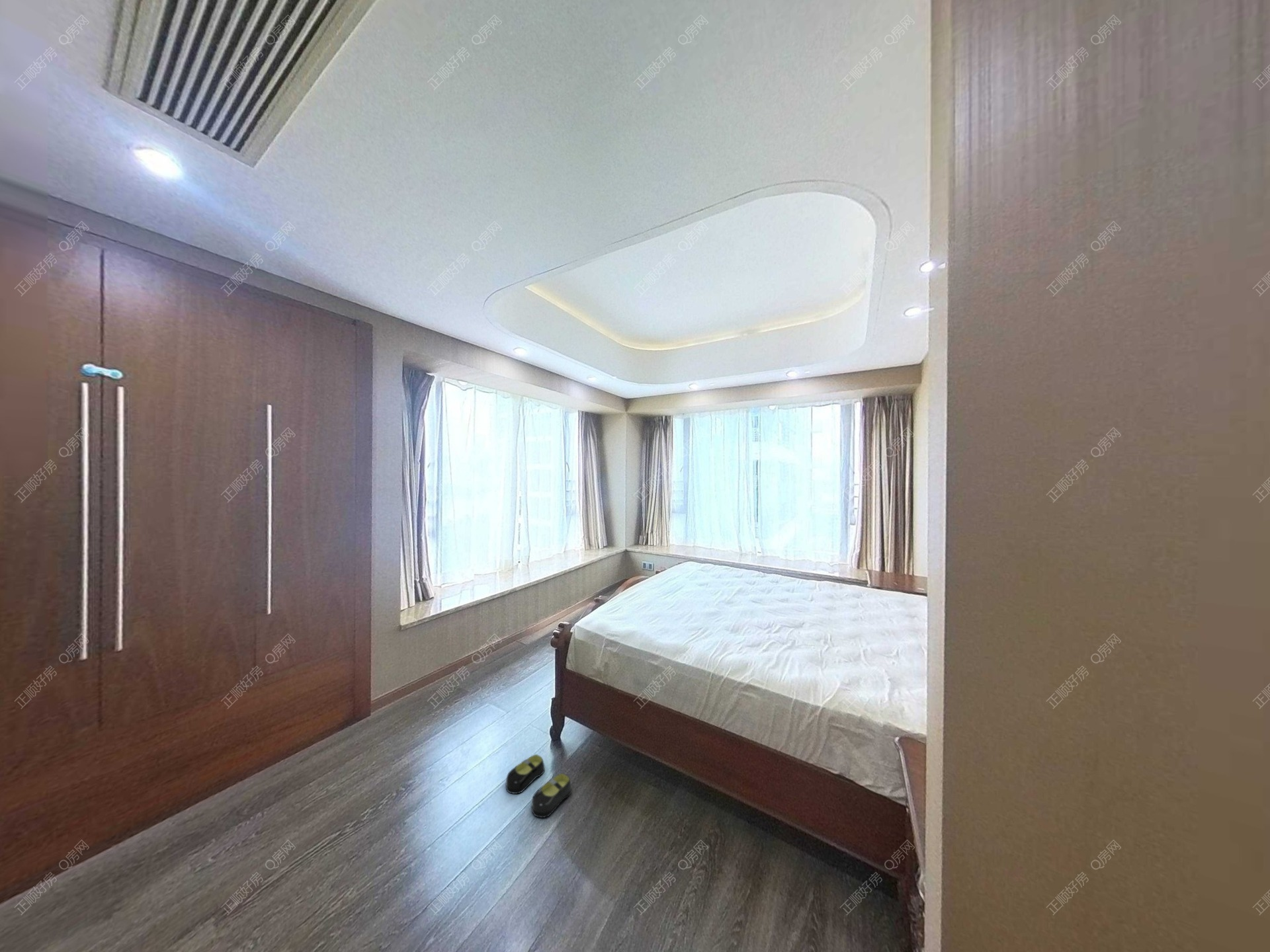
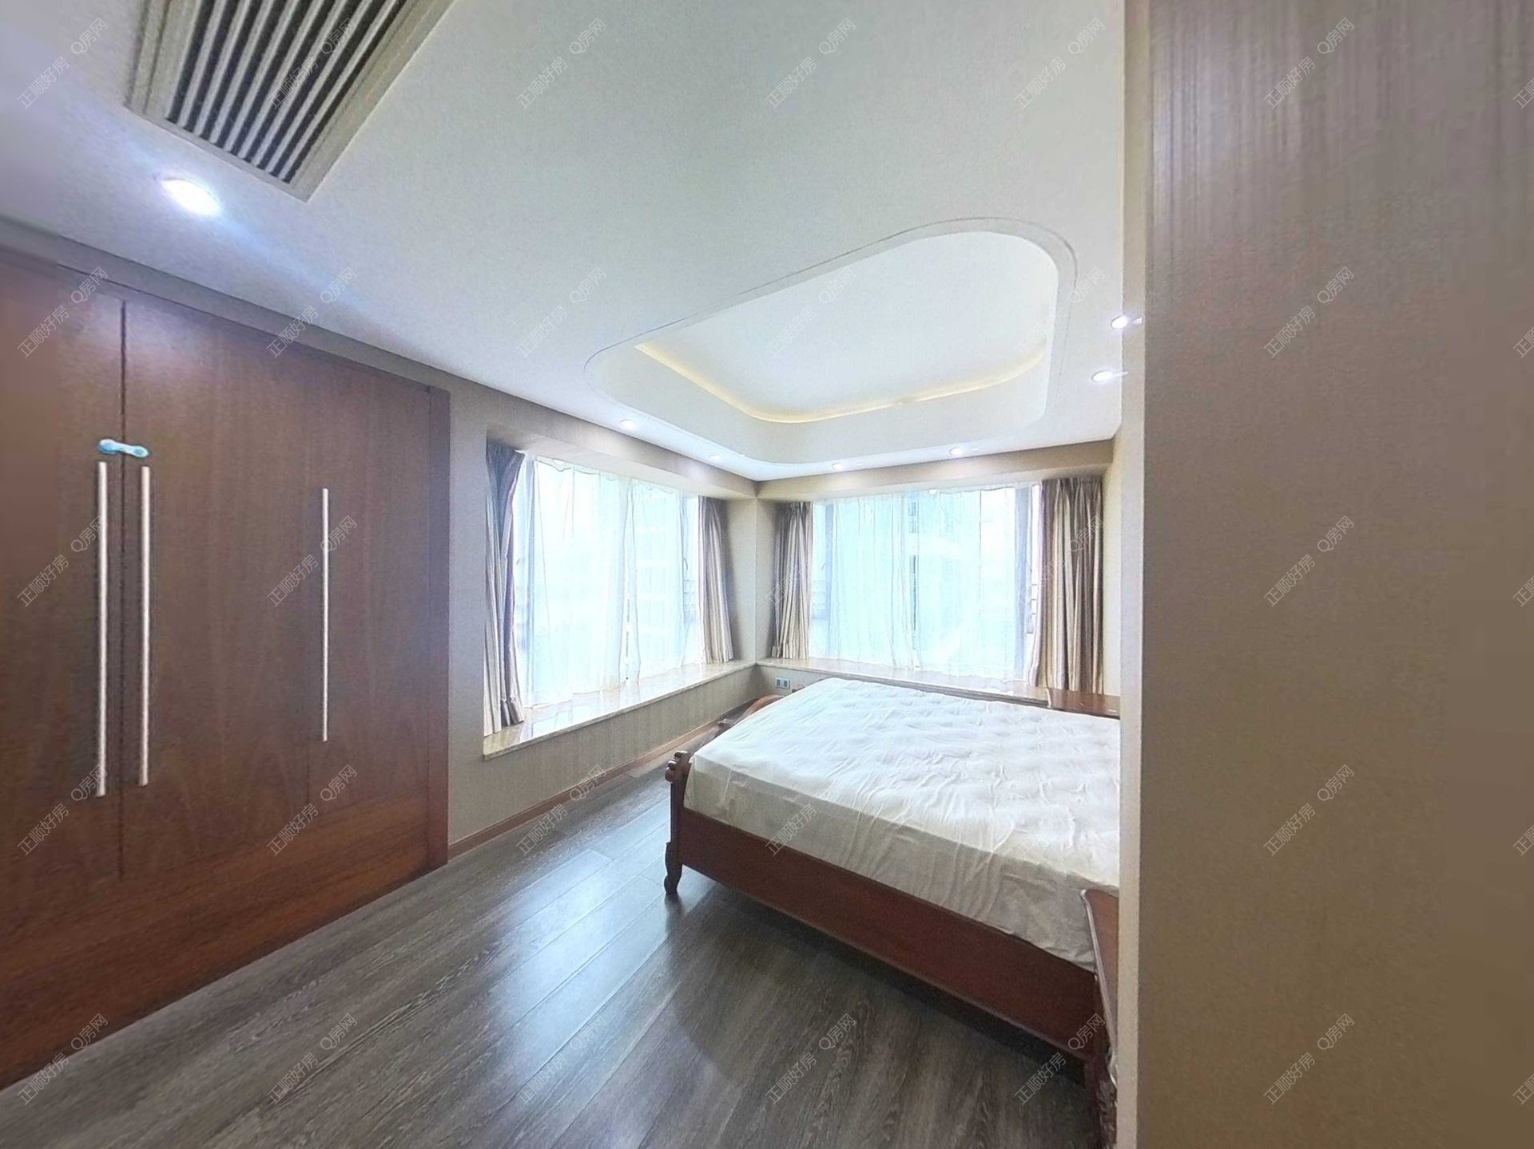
- slippers (534, 779)
